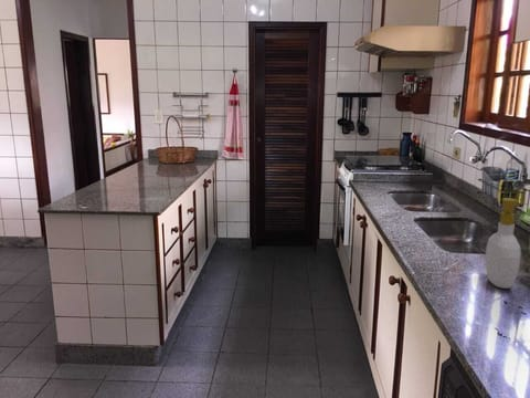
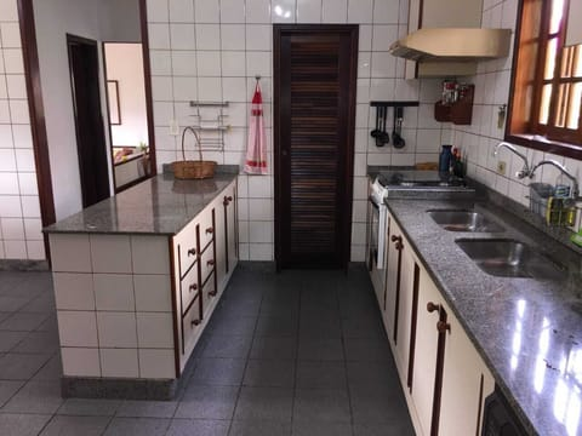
- soap bottle (506, 241)
